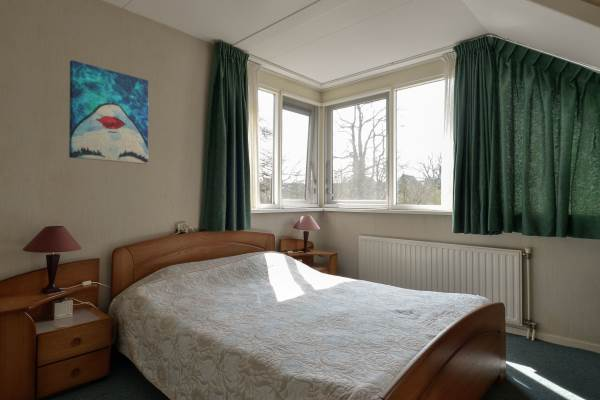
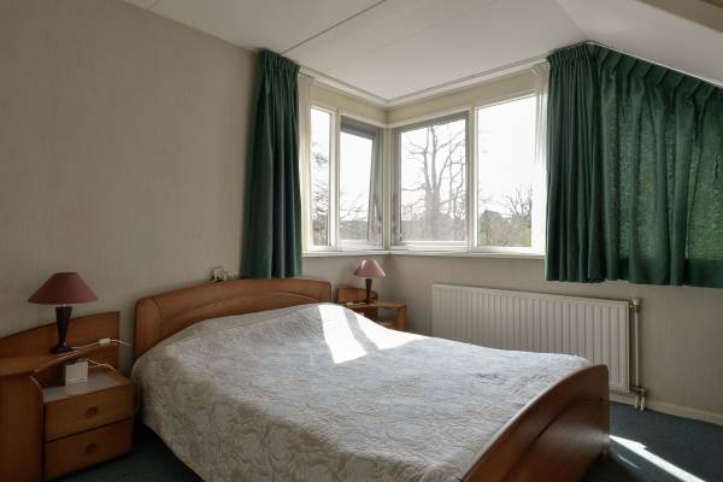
- wall art (111, 116)
